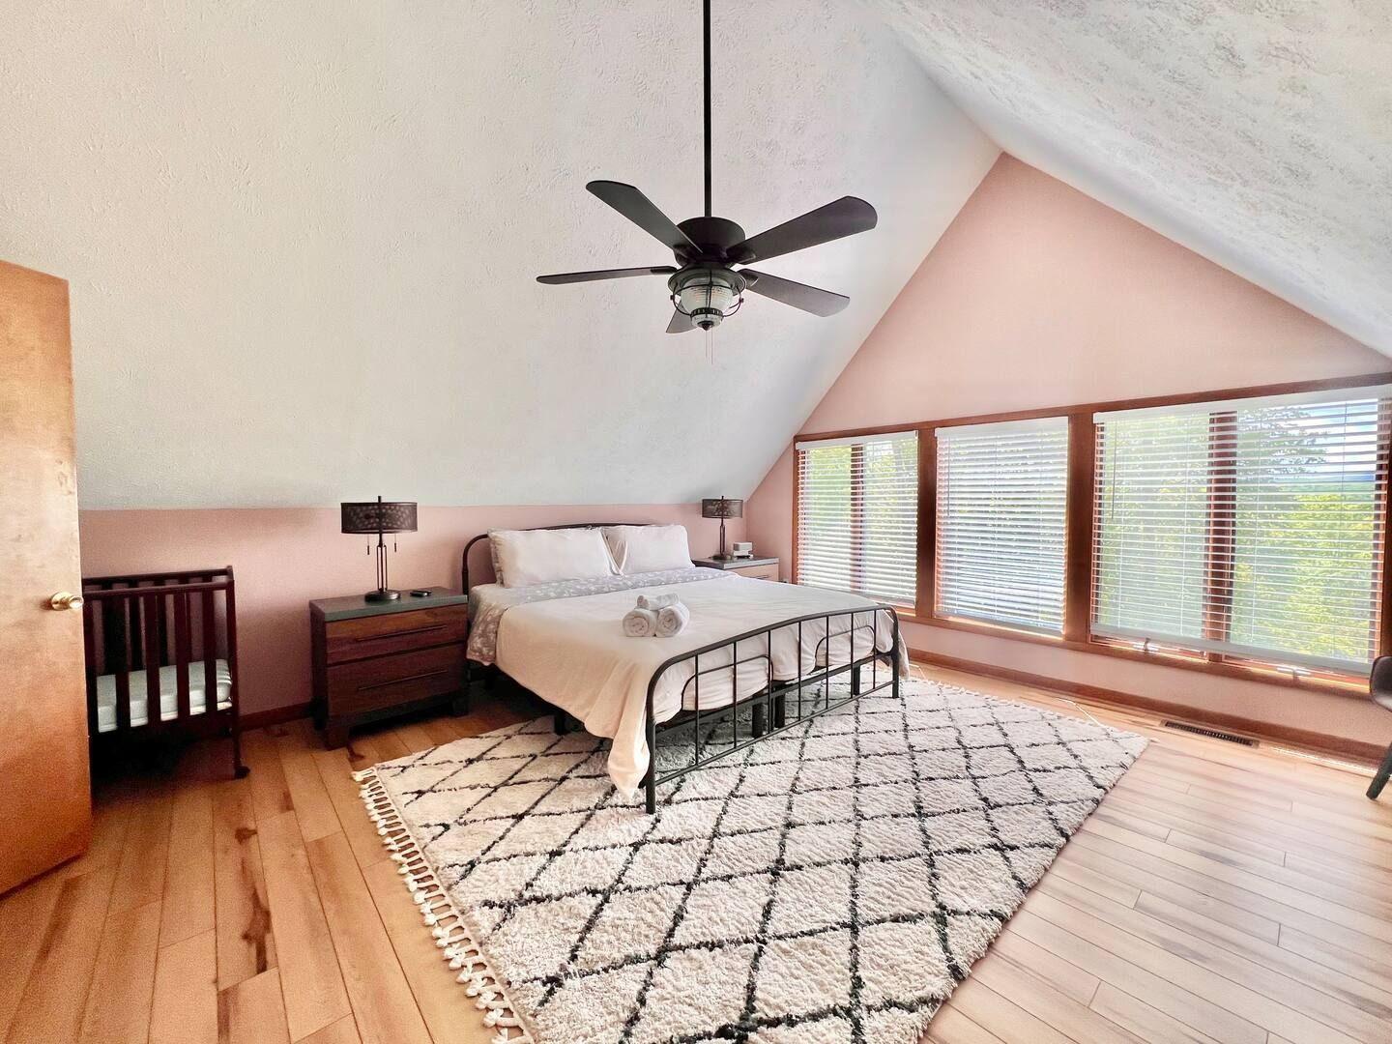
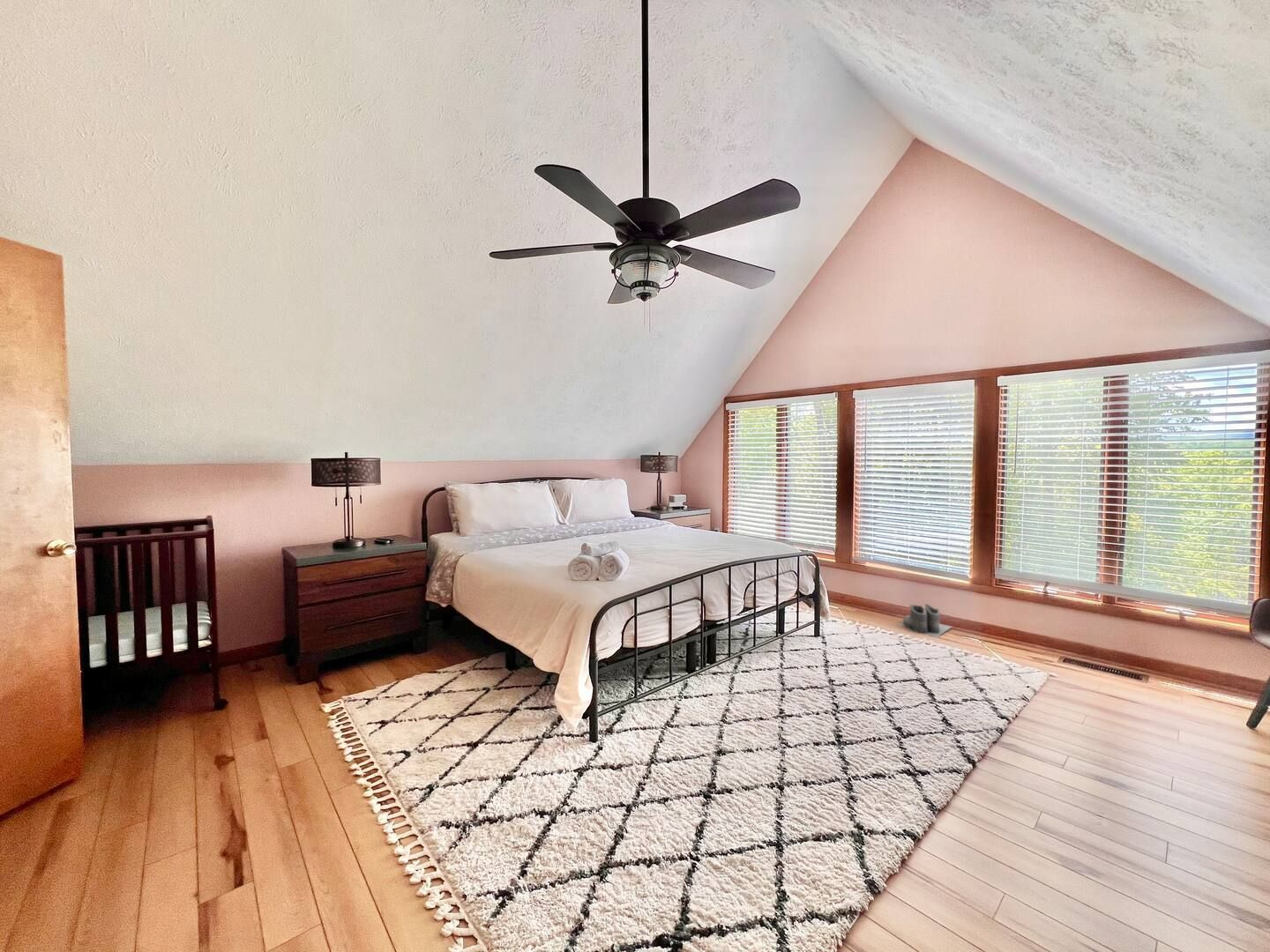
+ boots (923, 615)
